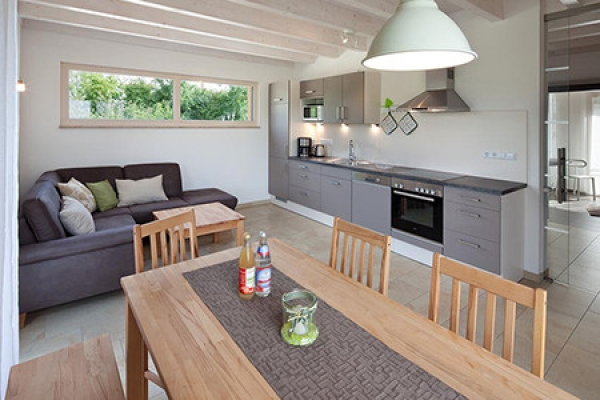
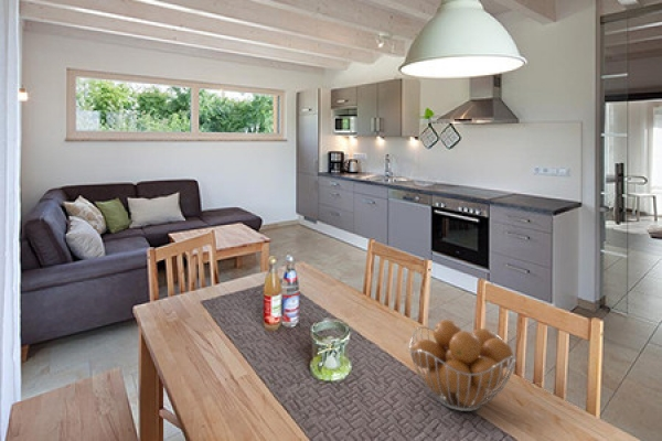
+ fruit basket (460, 363)
